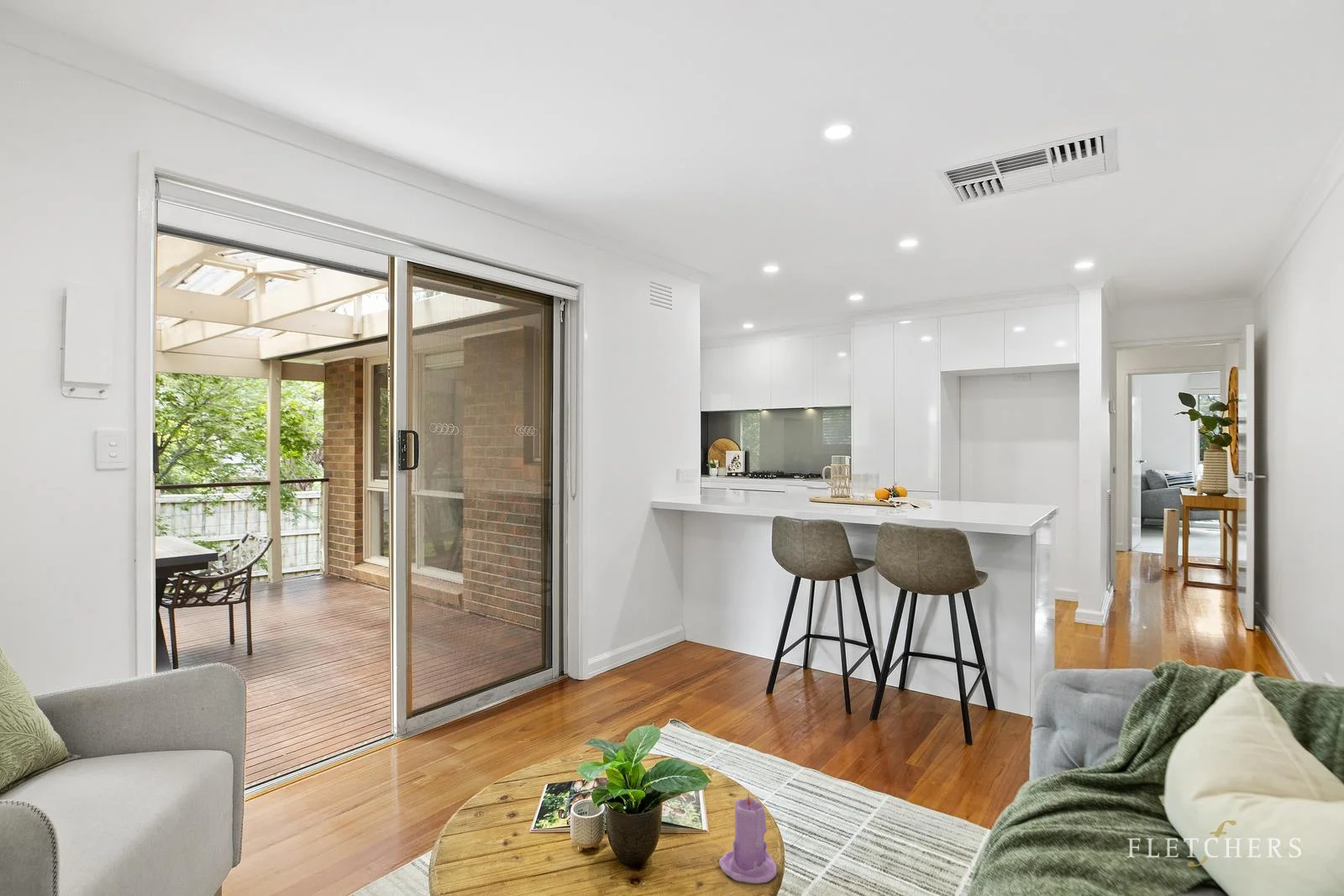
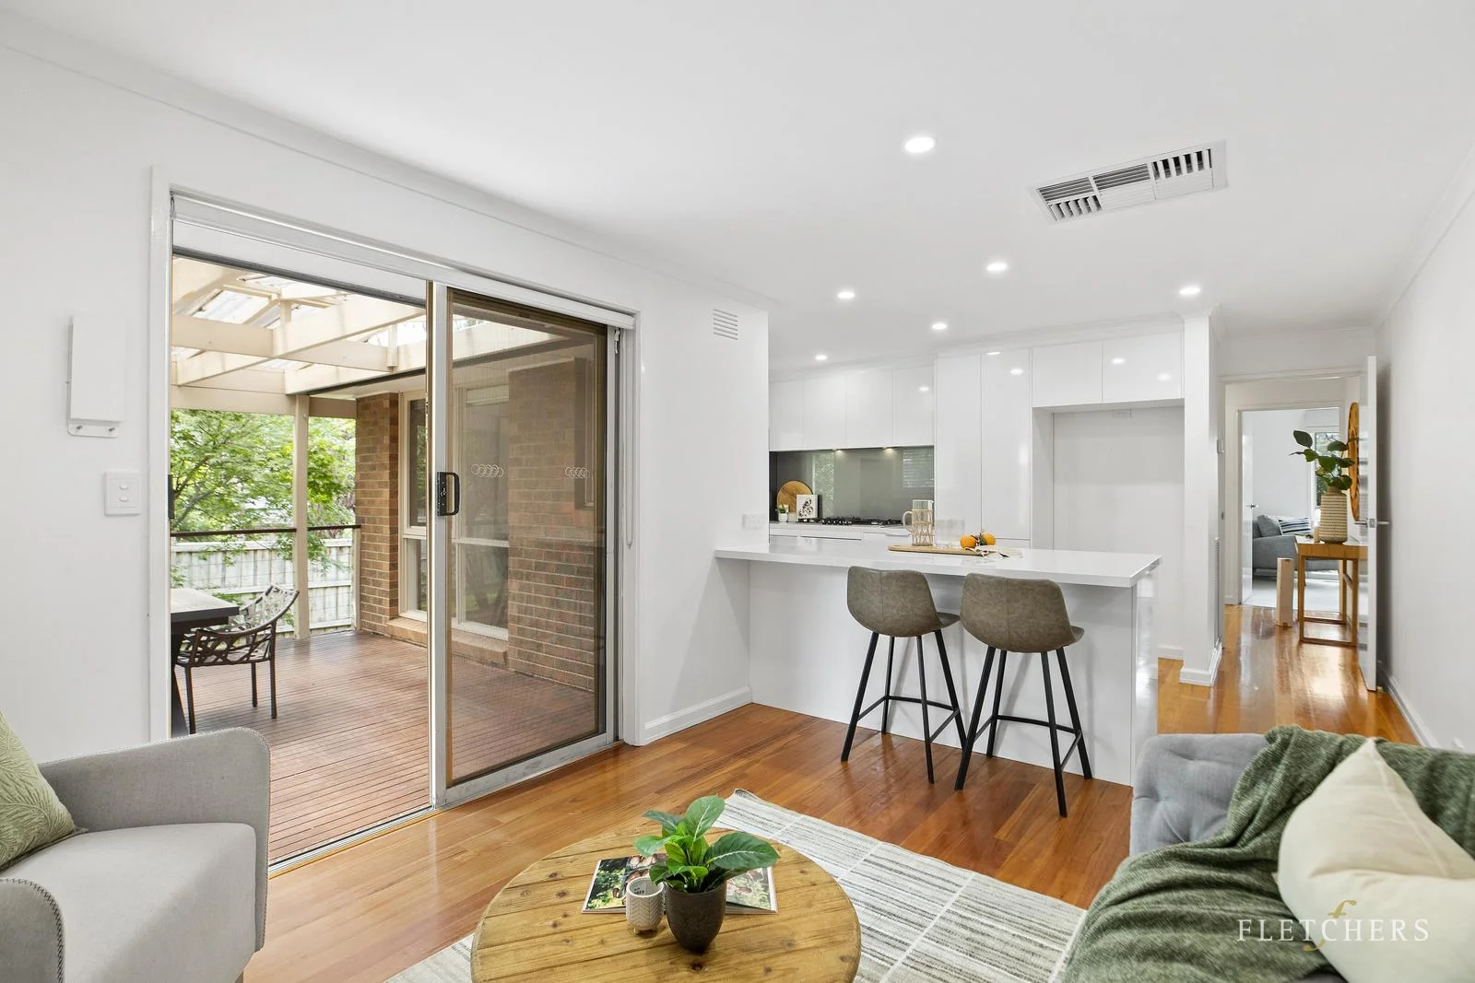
- candle (748, 830)
